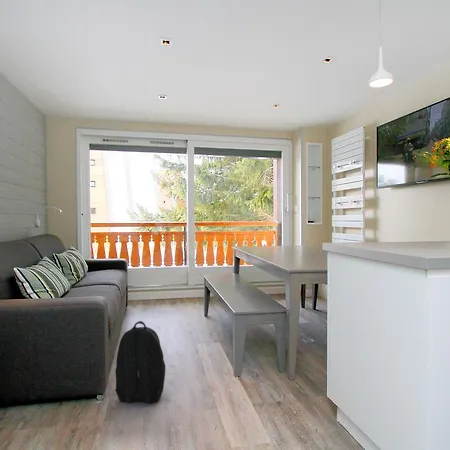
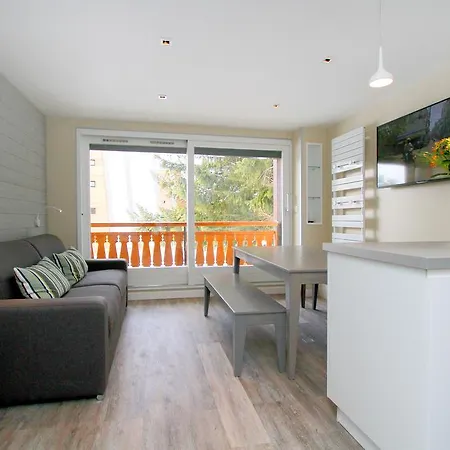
- backpack (141, 358)
